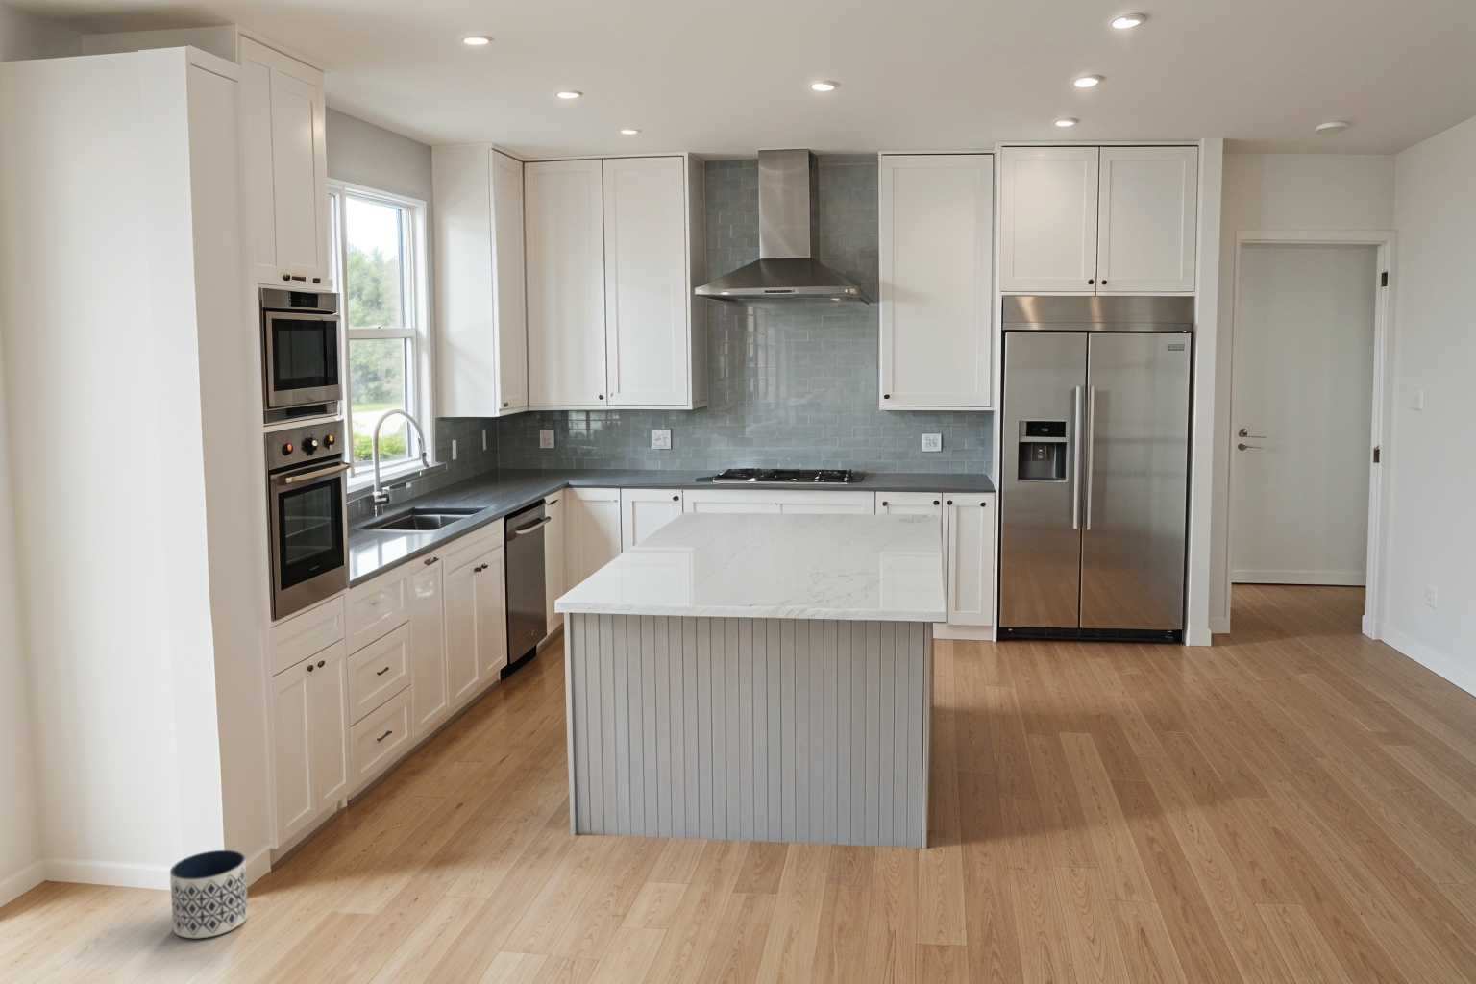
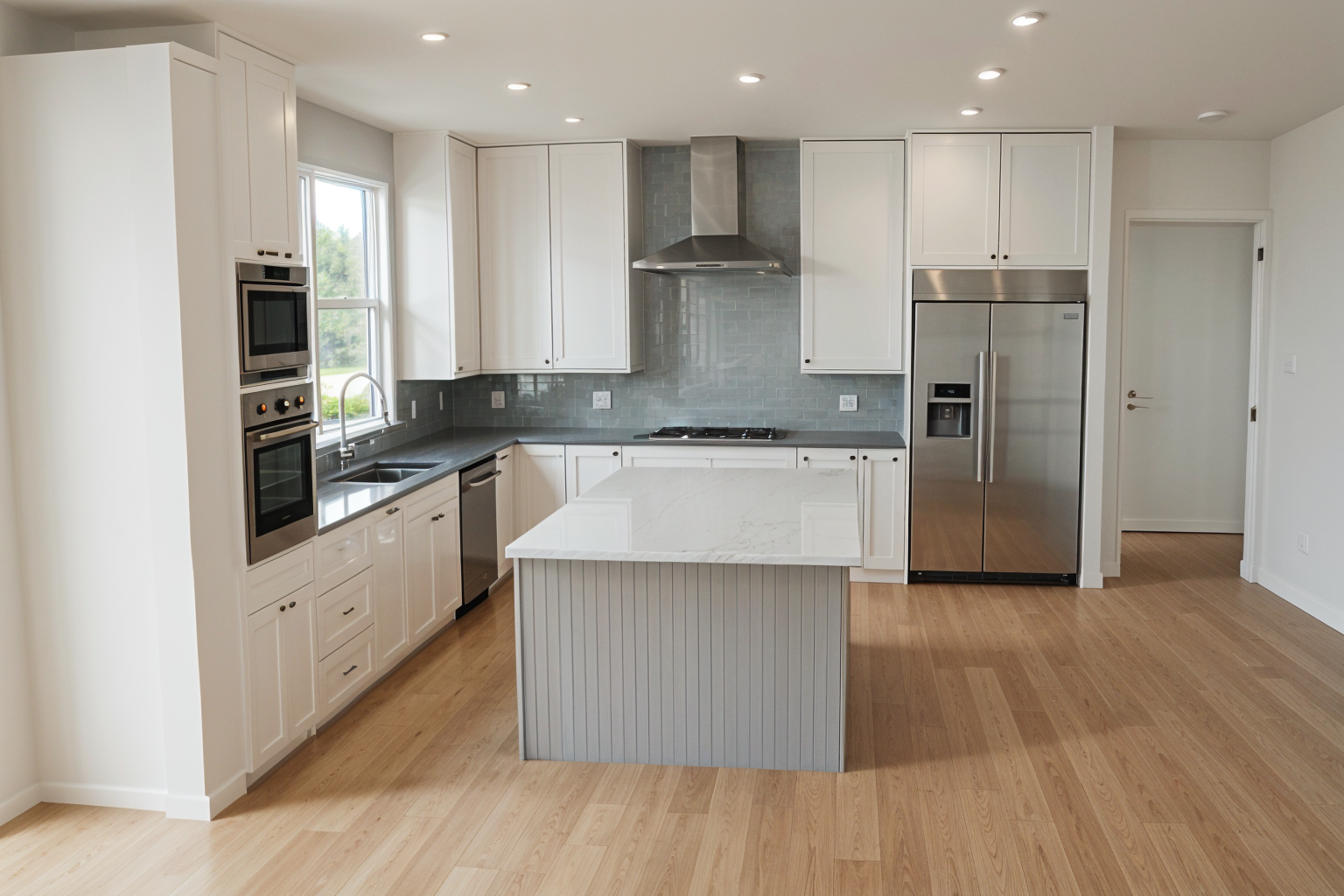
- planter (210, 894)
